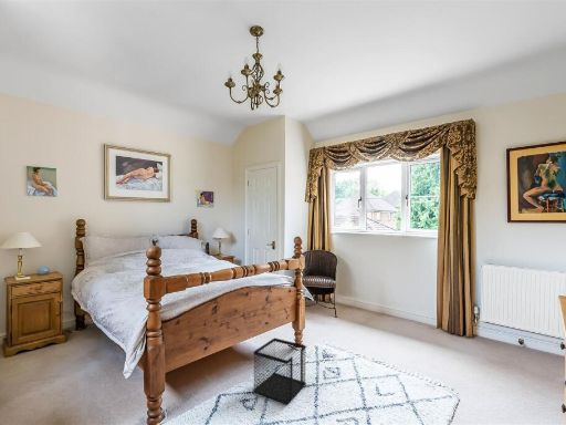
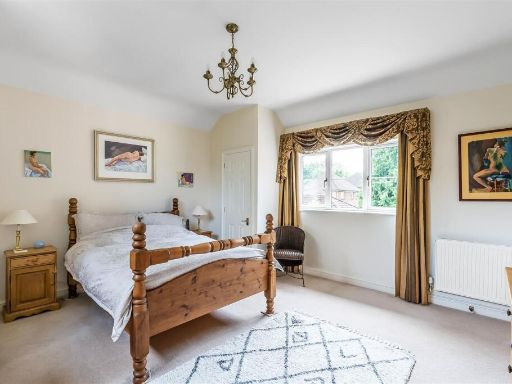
- wastebasket (280, 367)
